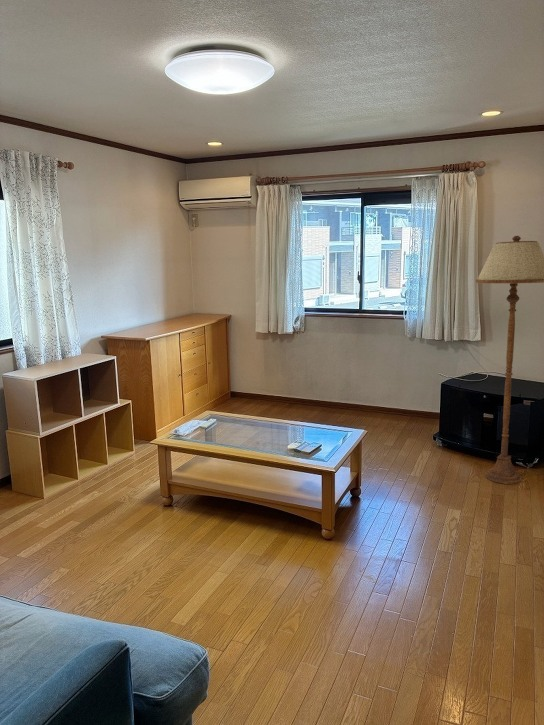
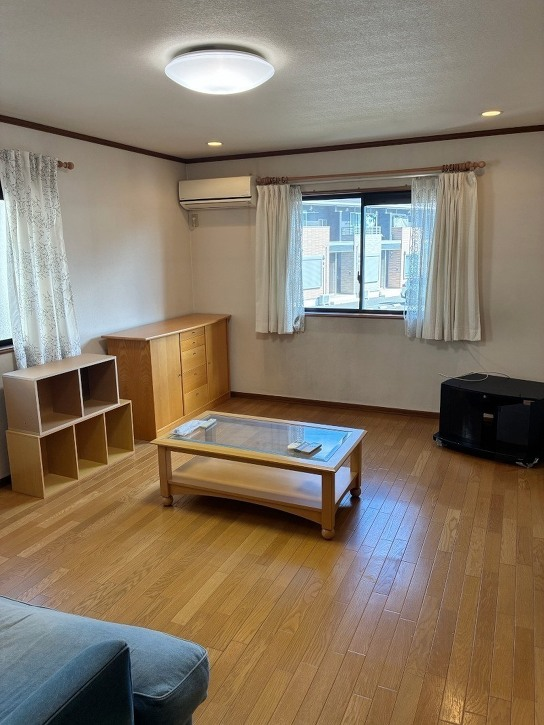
- floor lamp (509, 361)
